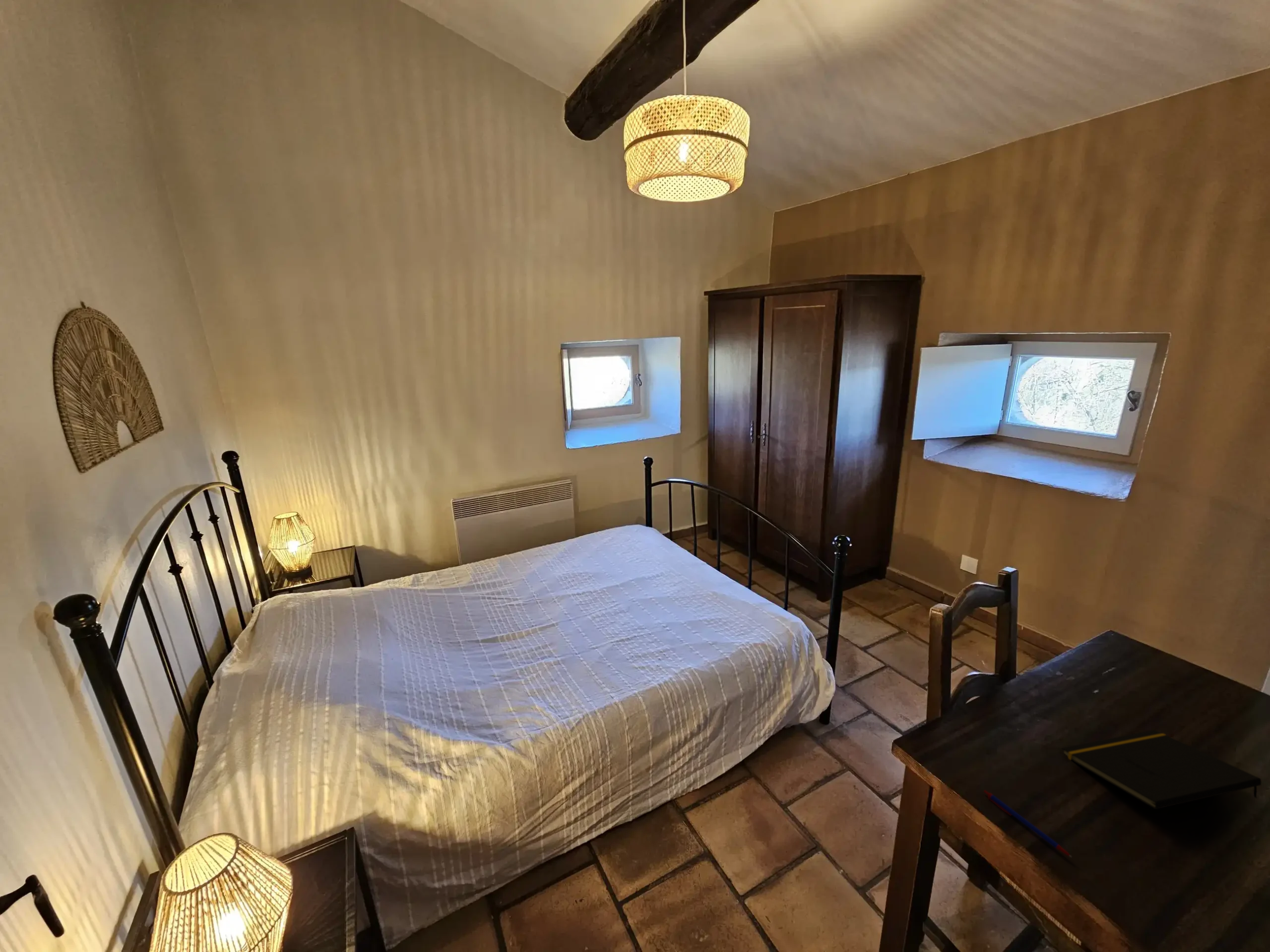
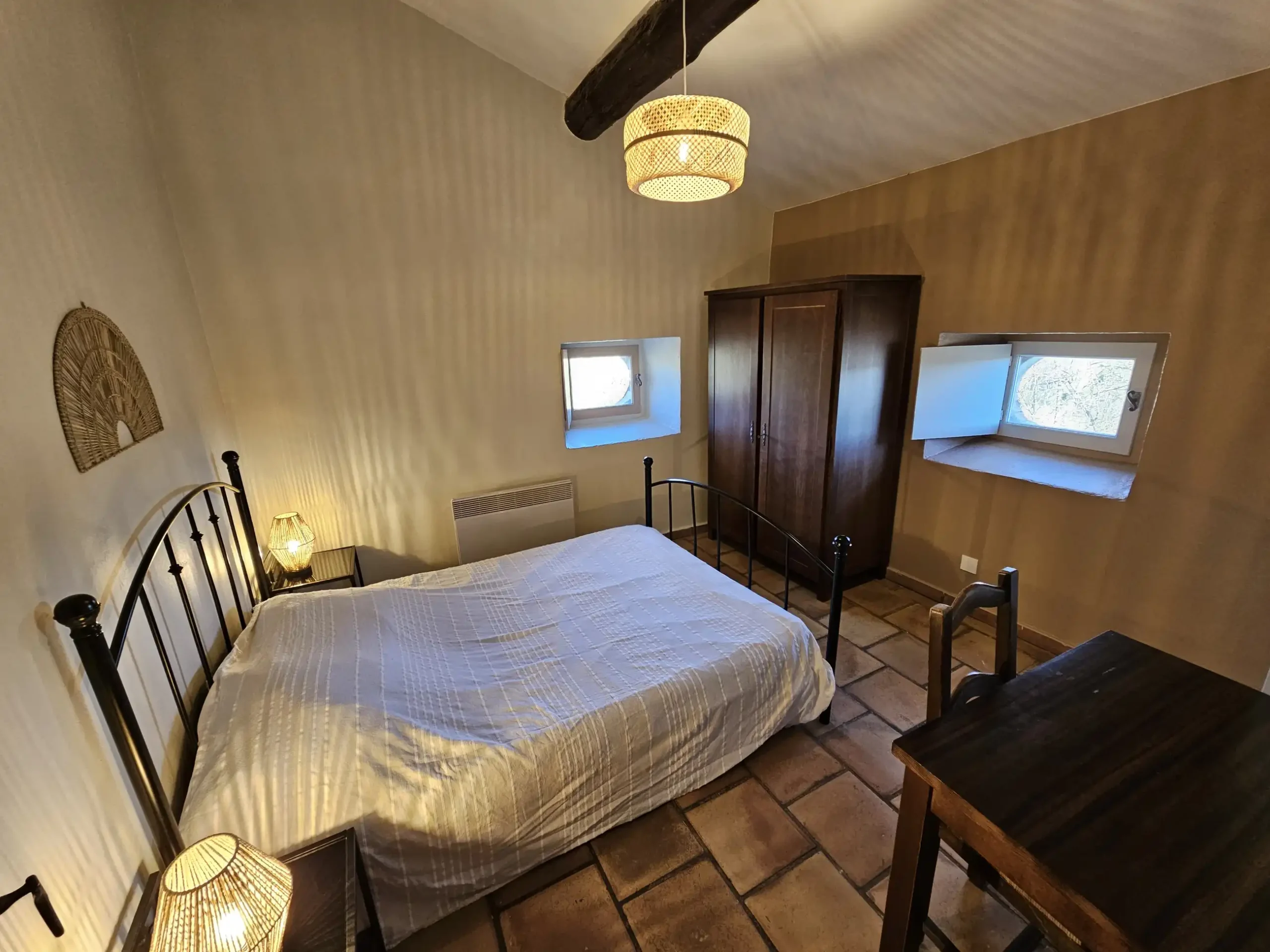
- notepad (1155, 766)
- pen (1025, 822)
